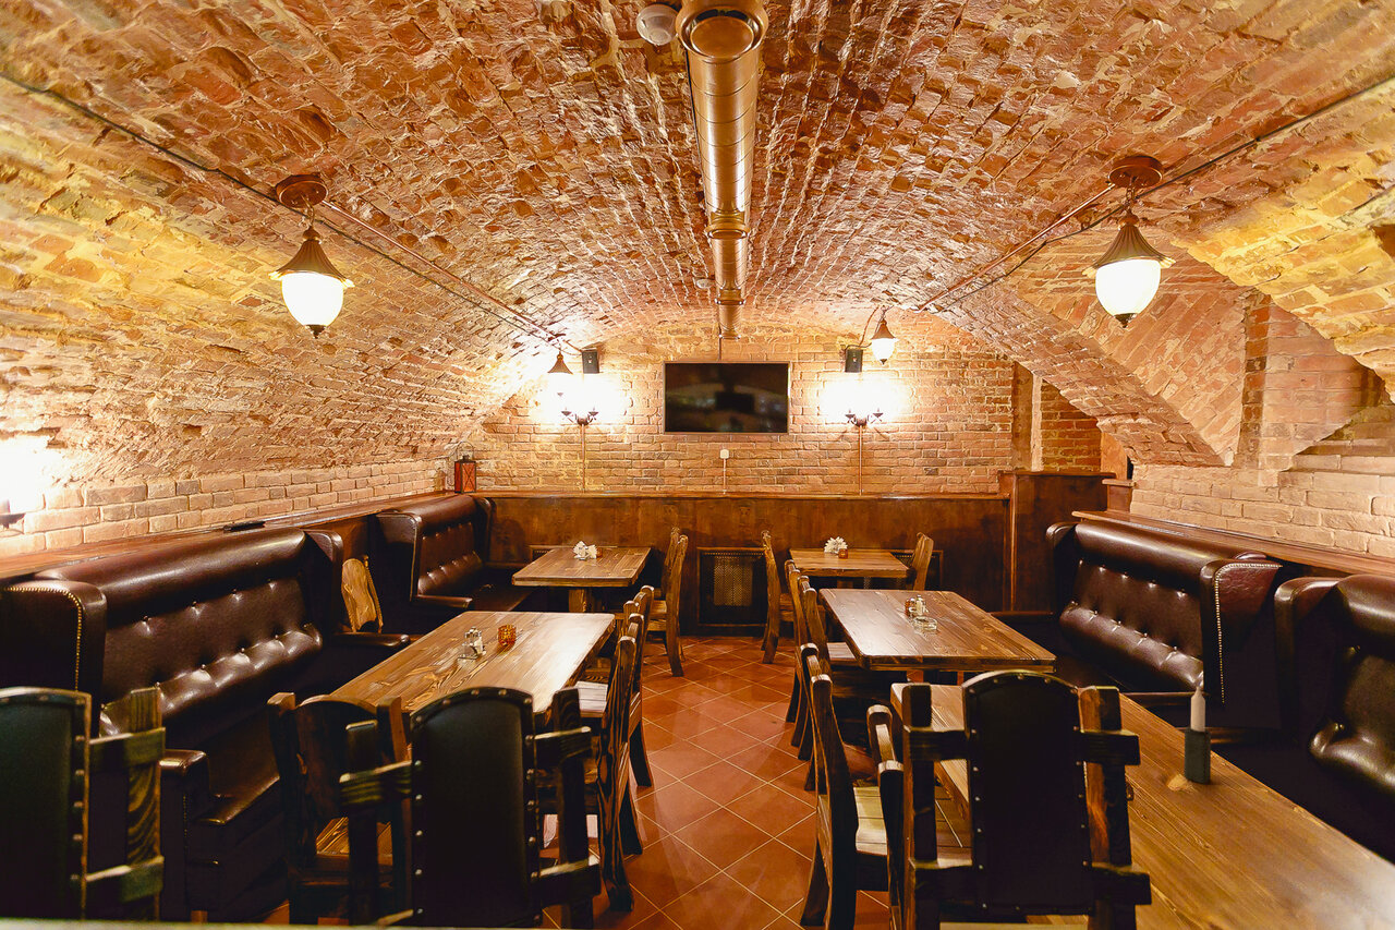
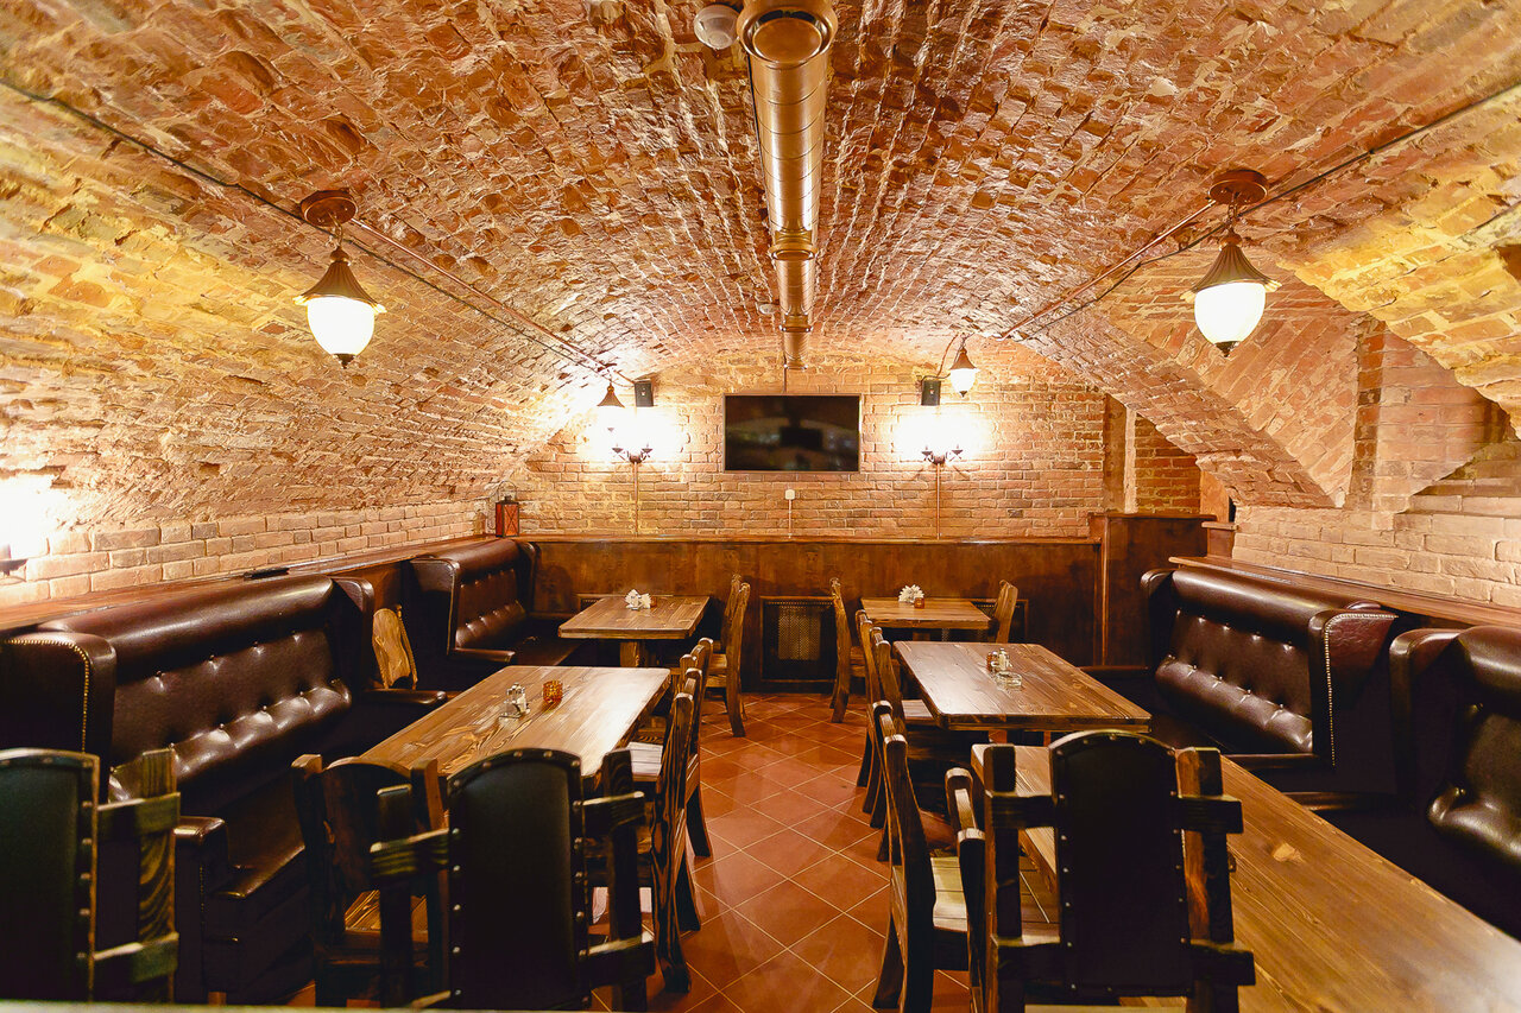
- candle (1198, 732)
